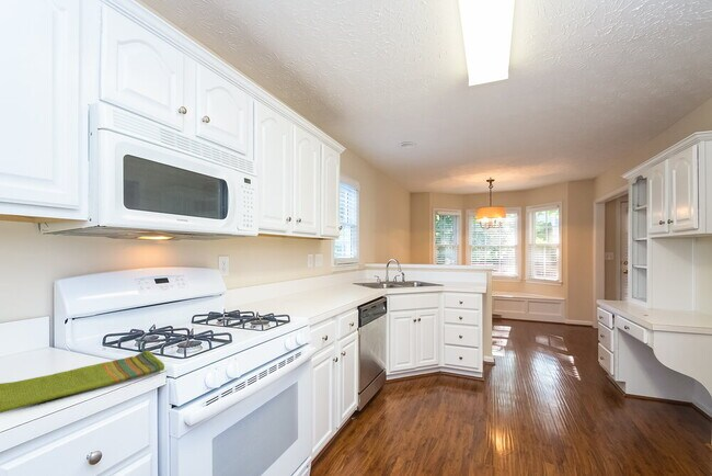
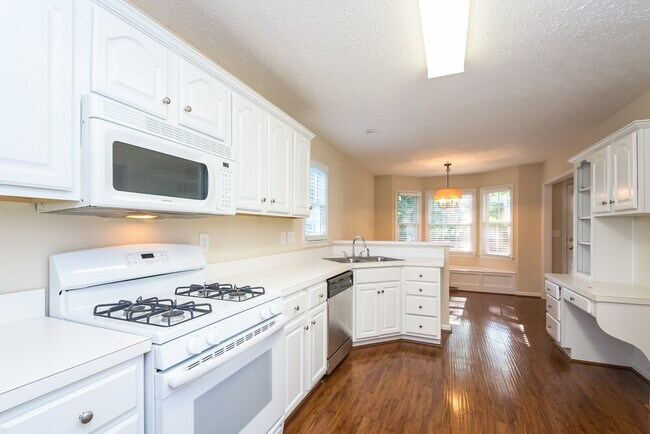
- dish towel (87, 376)
